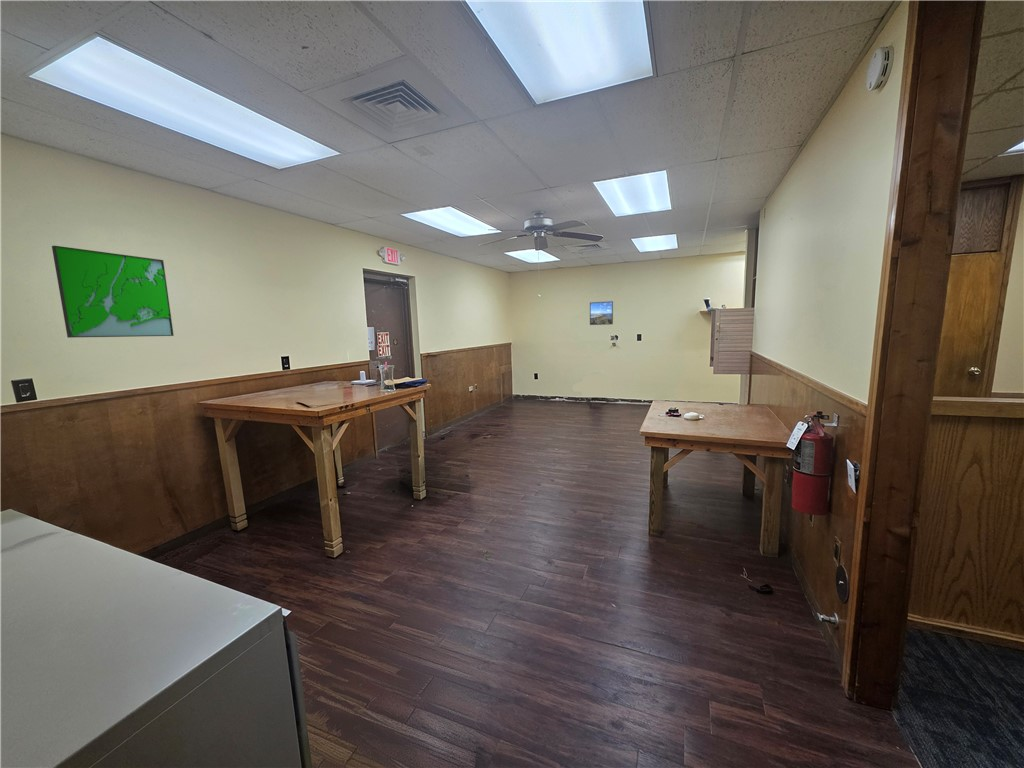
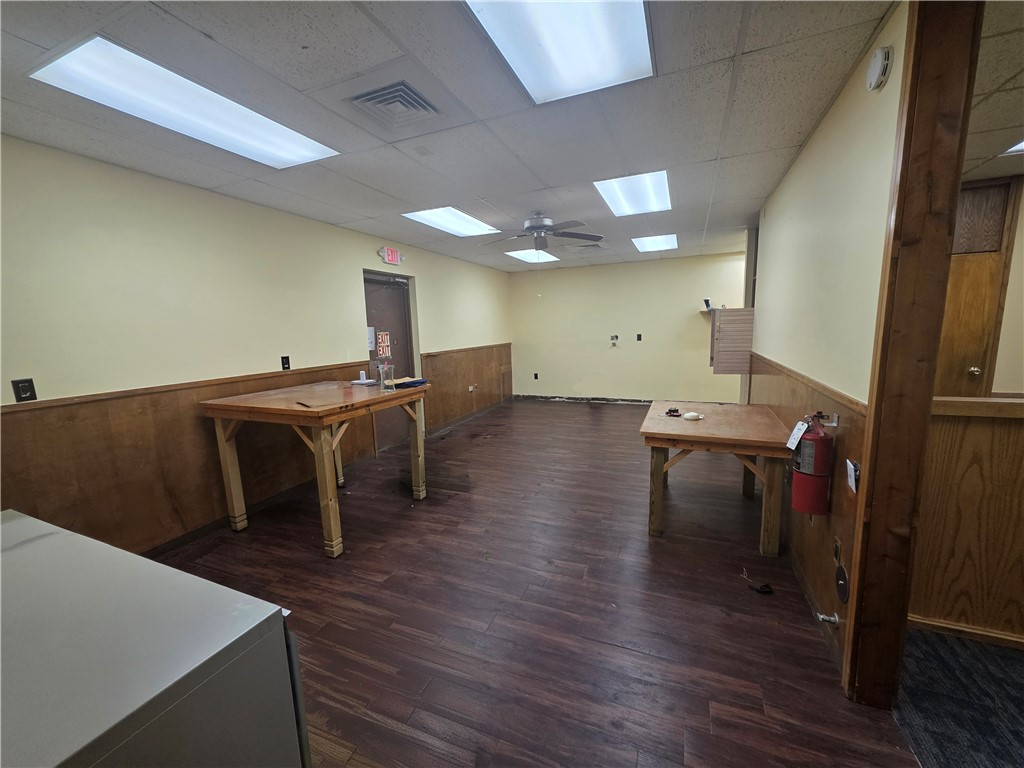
- map (119, 295)
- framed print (601, 313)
